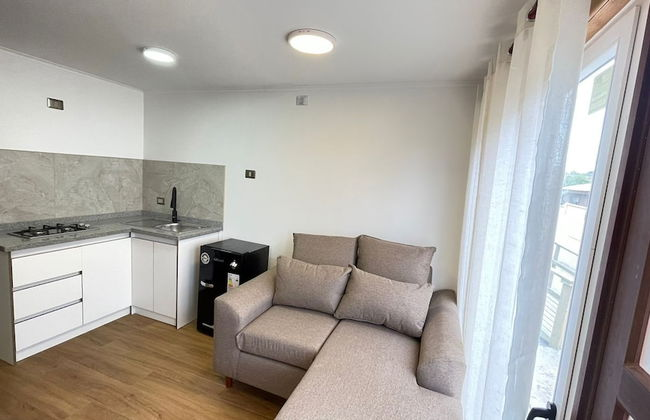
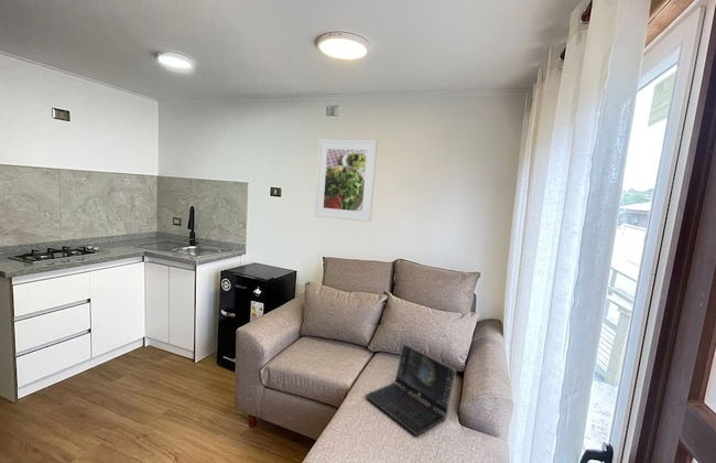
+ laptop (409, 384)
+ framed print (344, 180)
